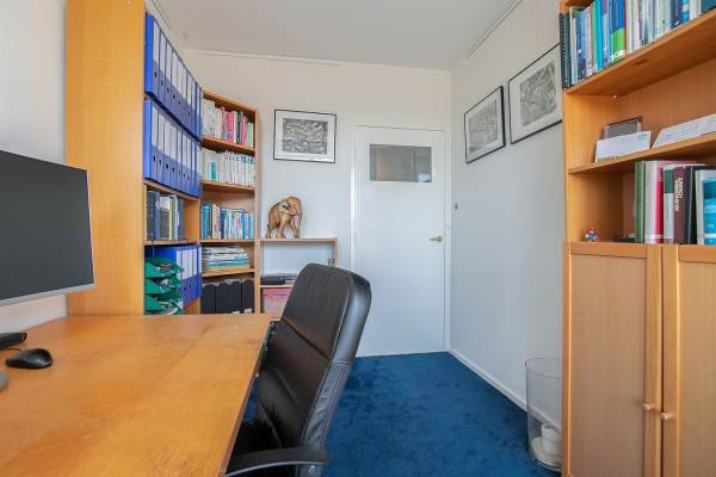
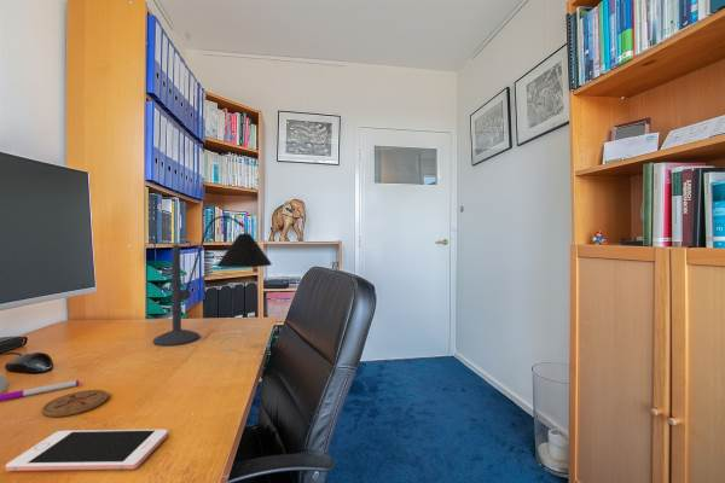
+ desk lamp (218, 266)
+ cell phone (93, 448)
+ pen (35, 390)
+ coaster (76, 402)
